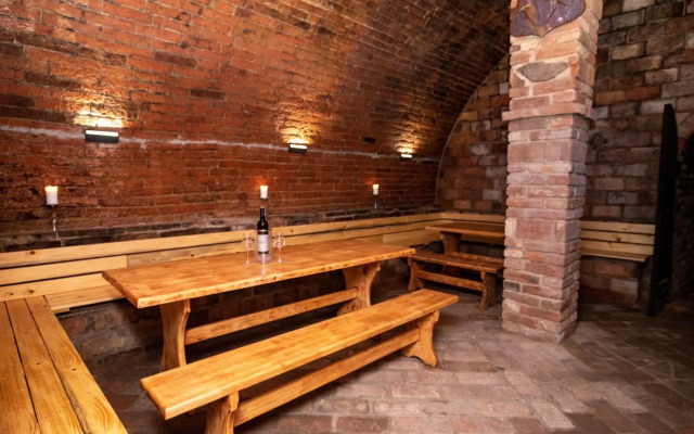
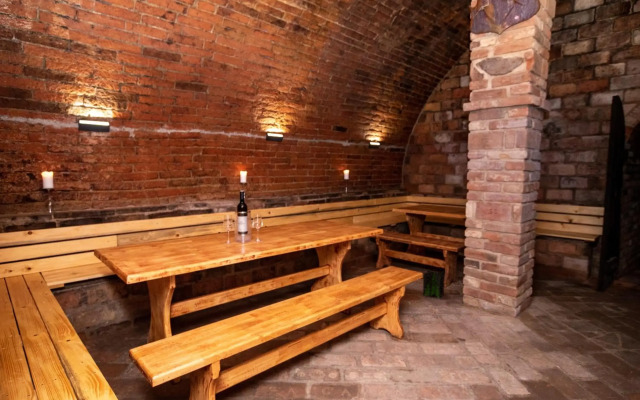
+ decorative plant (433, 283)
